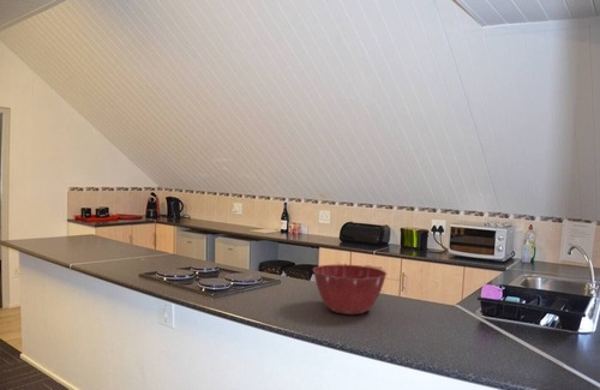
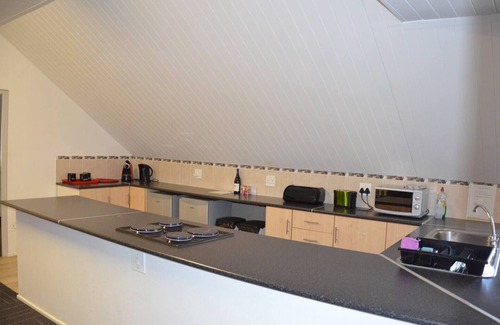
- mixing bowl (348, 289)
